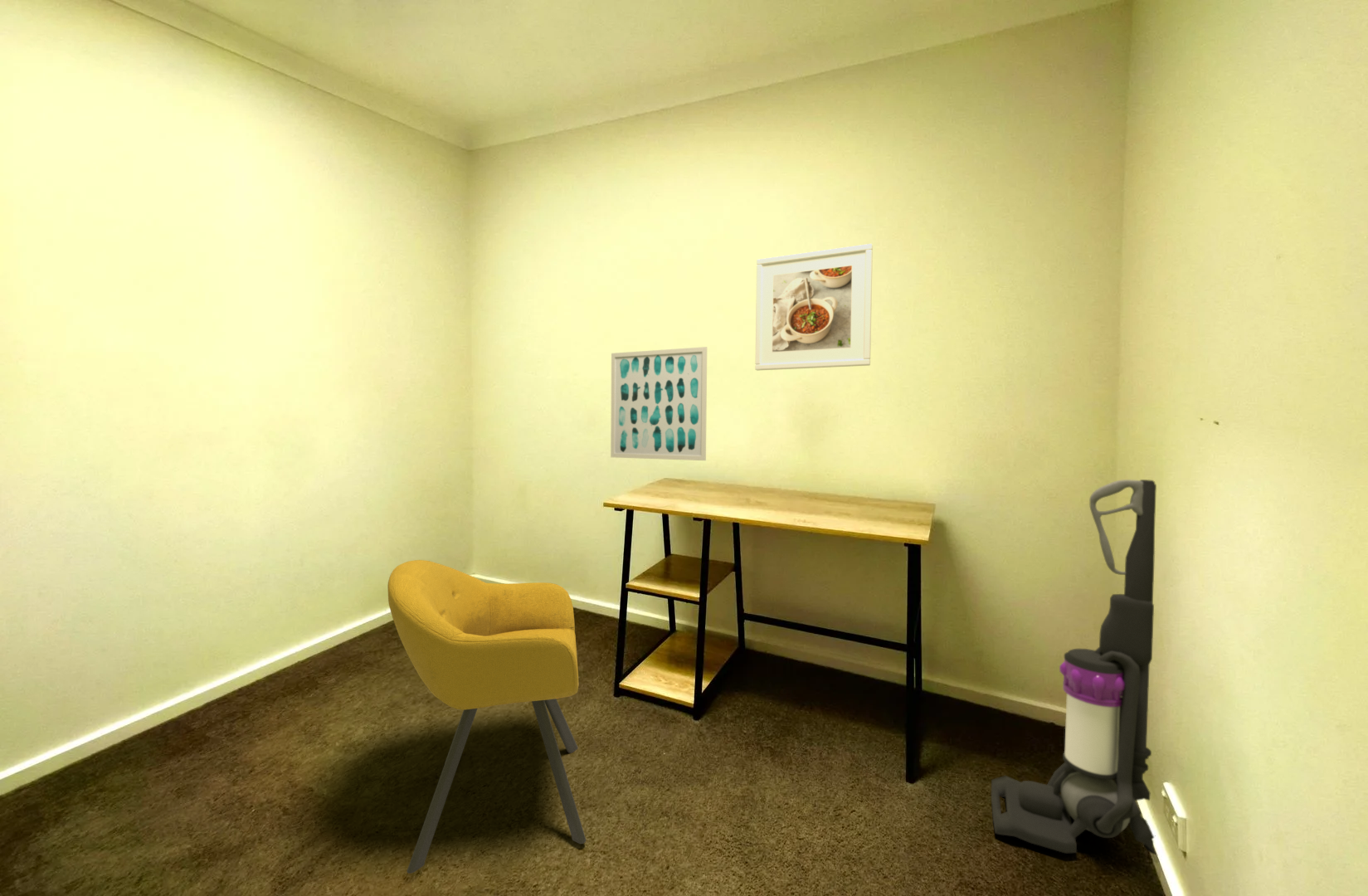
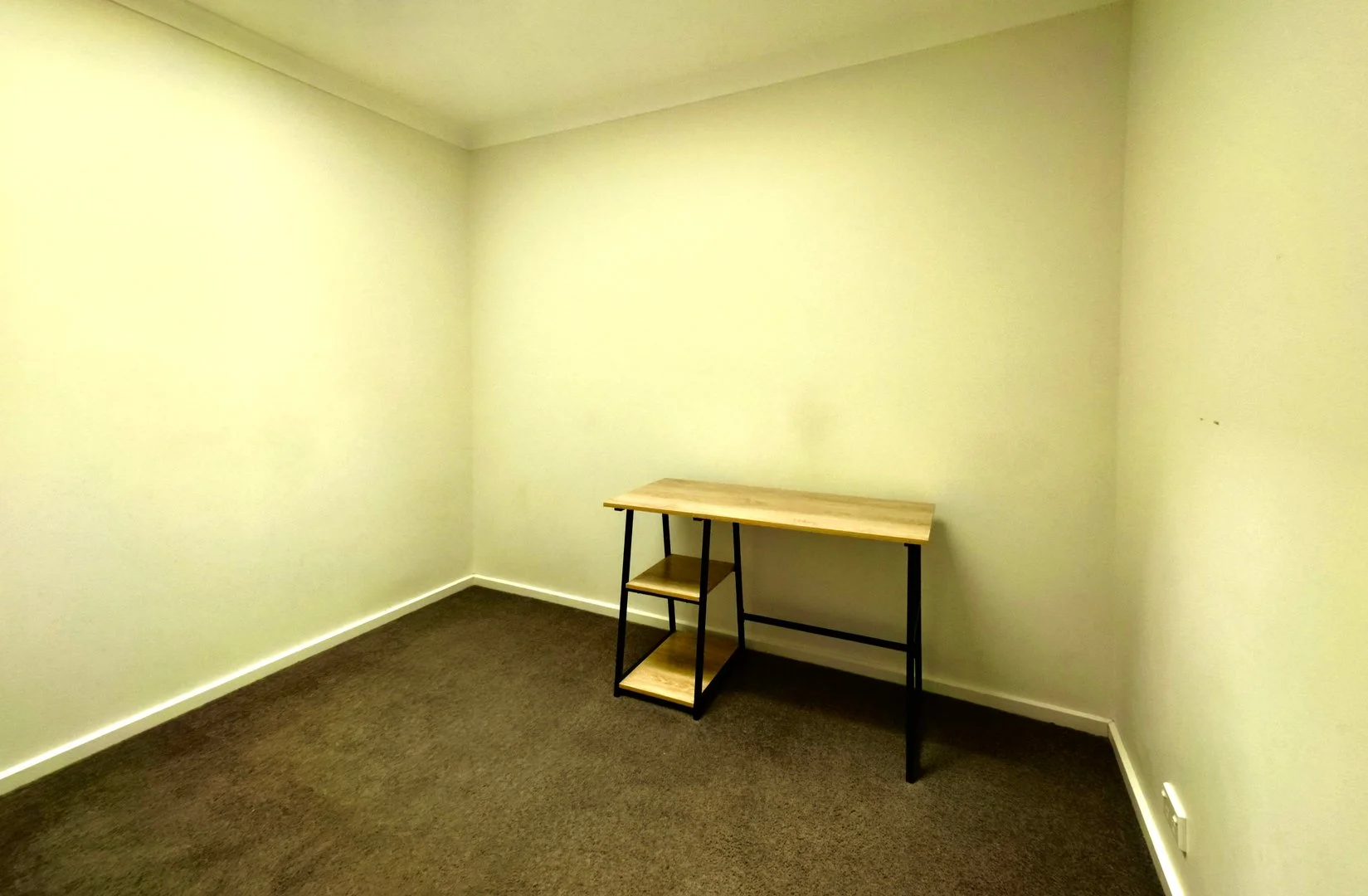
- wall art (656, 404)
- vacuum cleaner (1078, 655)
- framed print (811, 310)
- chair (492, 682)
